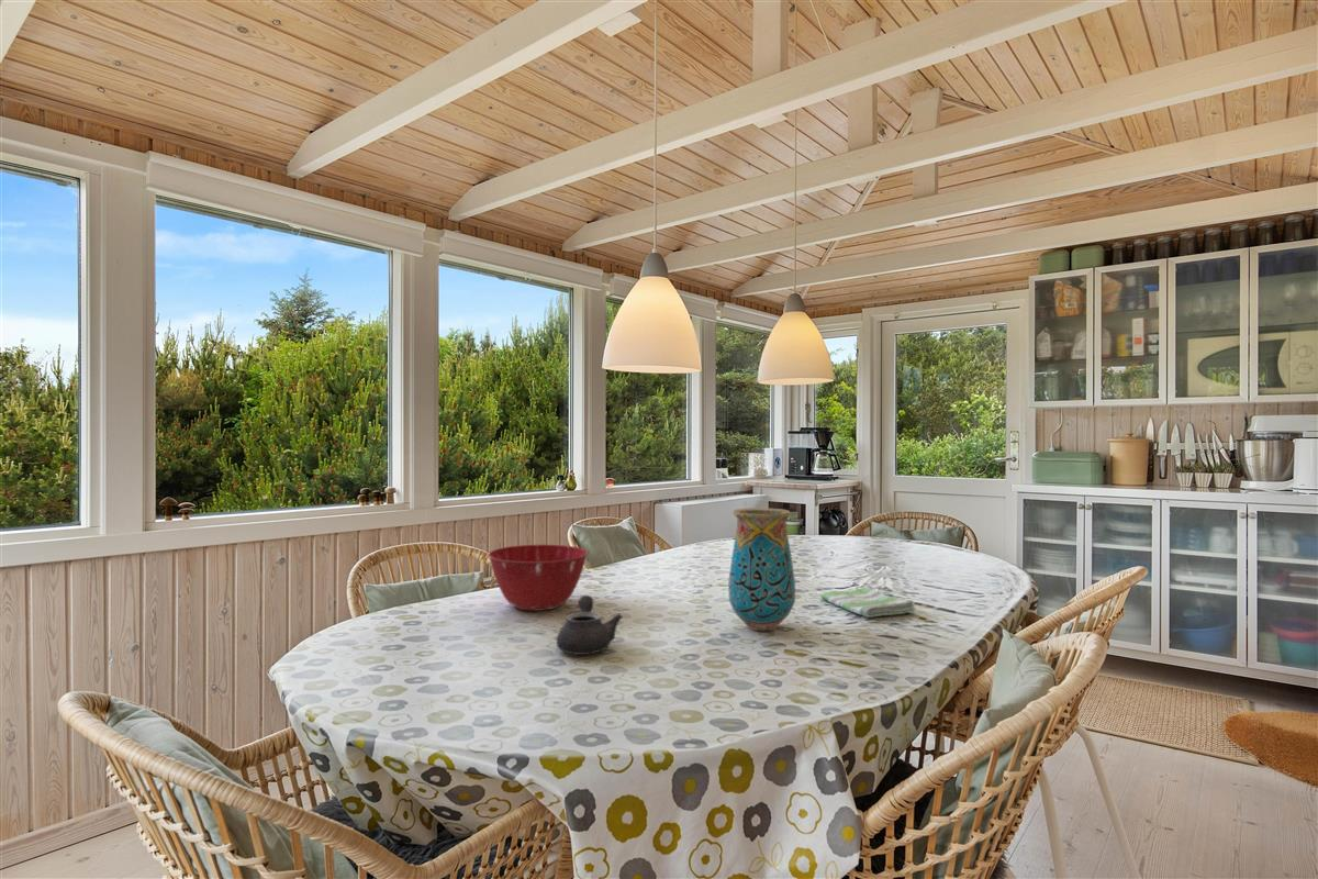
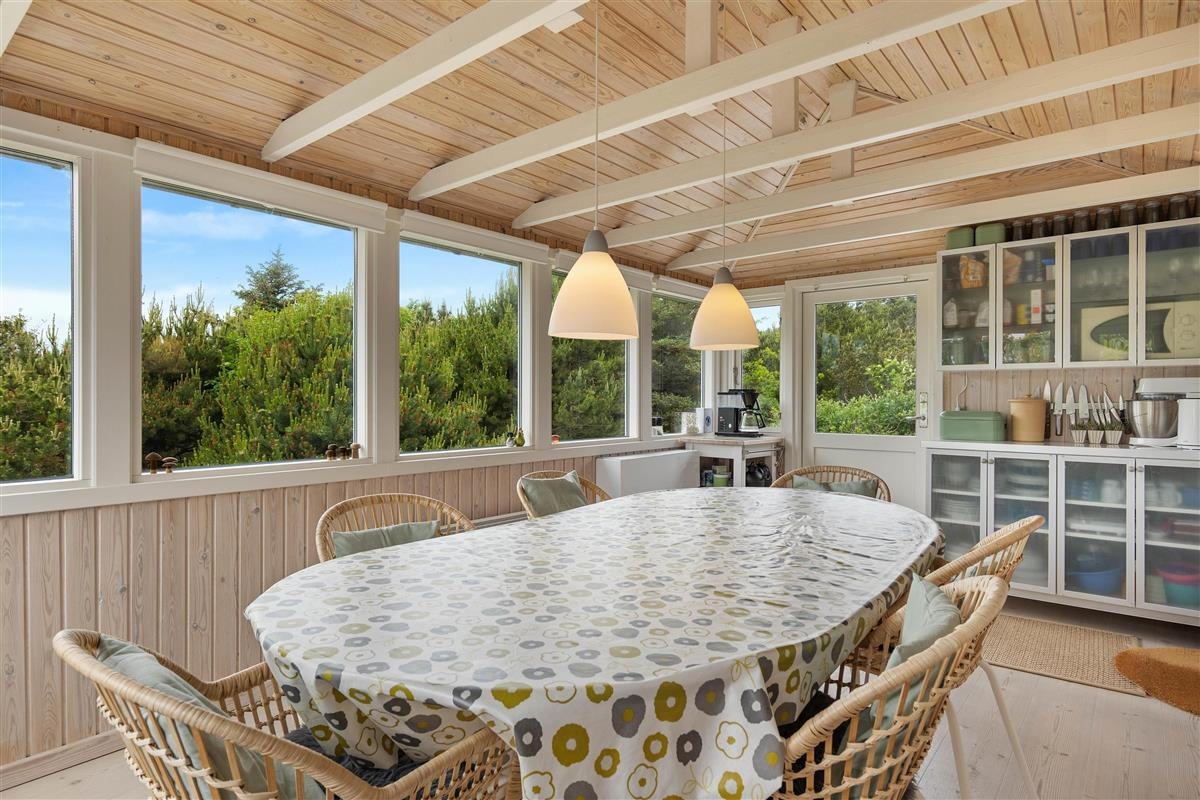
- vase (761, 568)
- mixing bowl (538, 578)
- dish towel (865, 600)
- teapot (588, 623)
